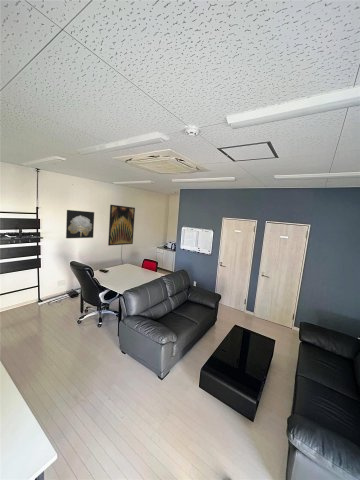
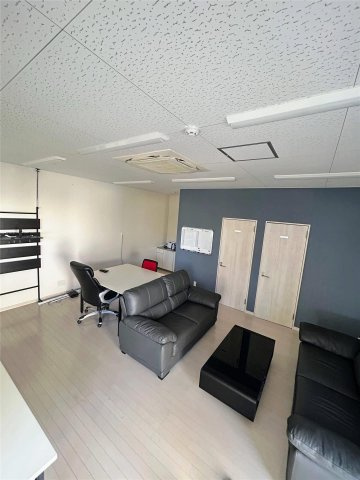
- wall art (122, 225)
- wall art (80, 224)
